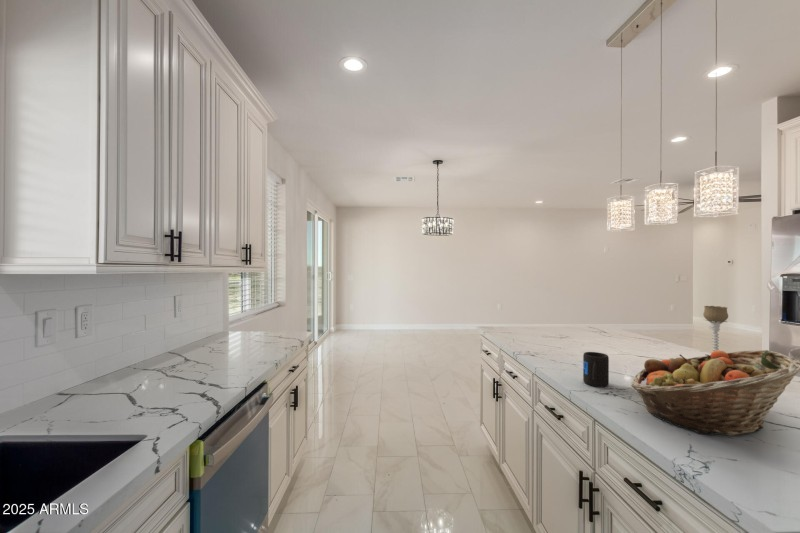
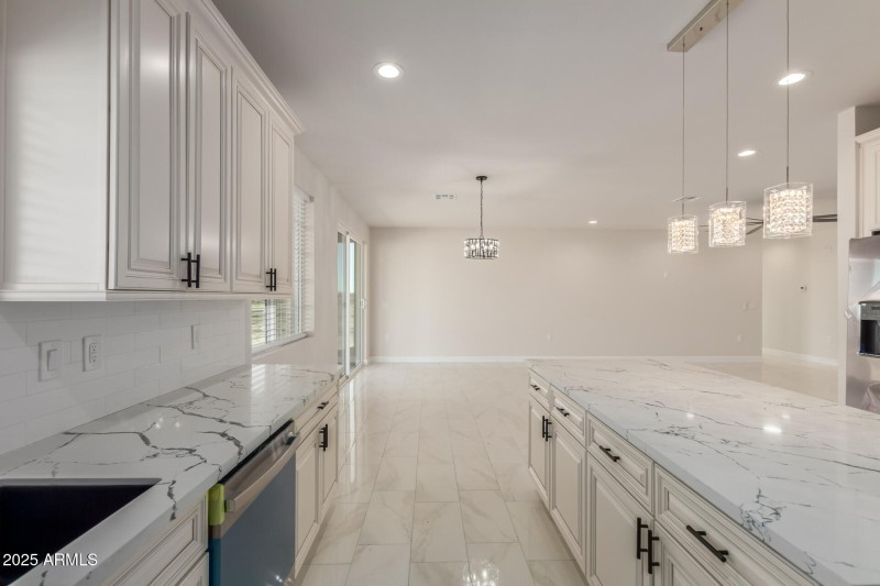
- fruit basket (707, 382)
- mug (595, 369)
- candle holder (715, 342)
